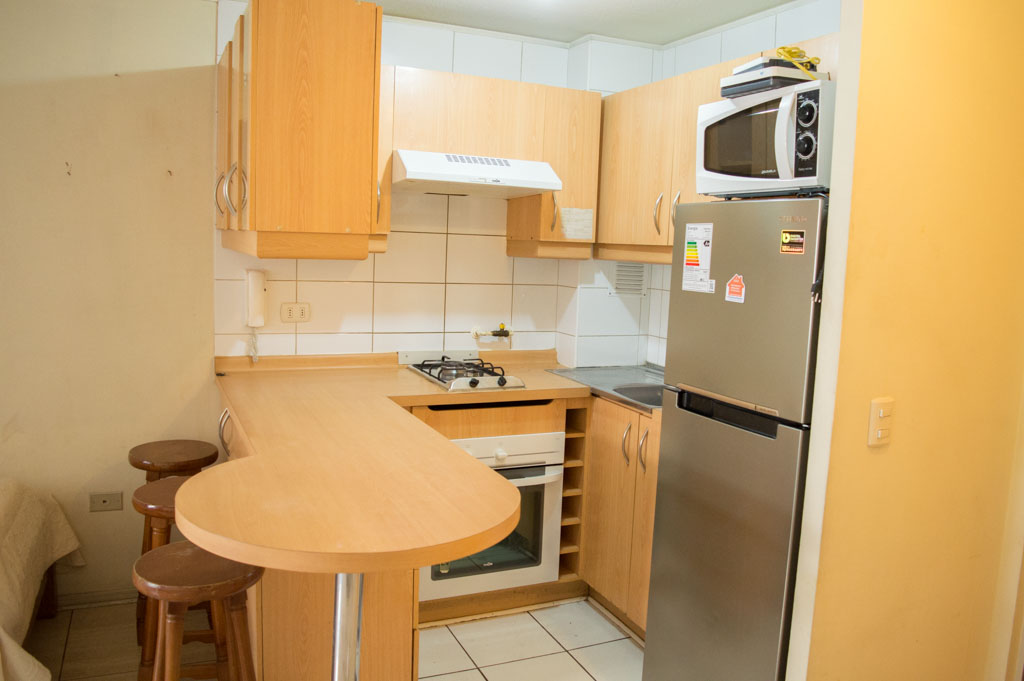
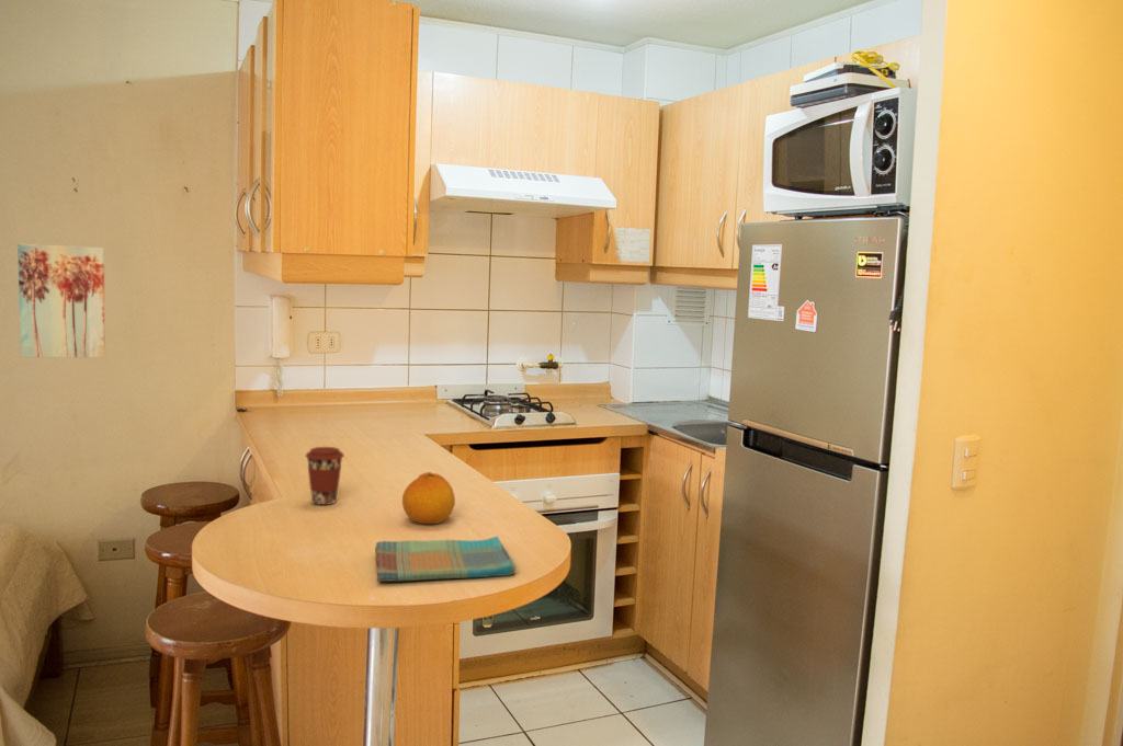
+ wall art (63, 301)
+ fruit (429, 496)
+ dish towel (443, 556)
+ coffee cup (324, 475)
